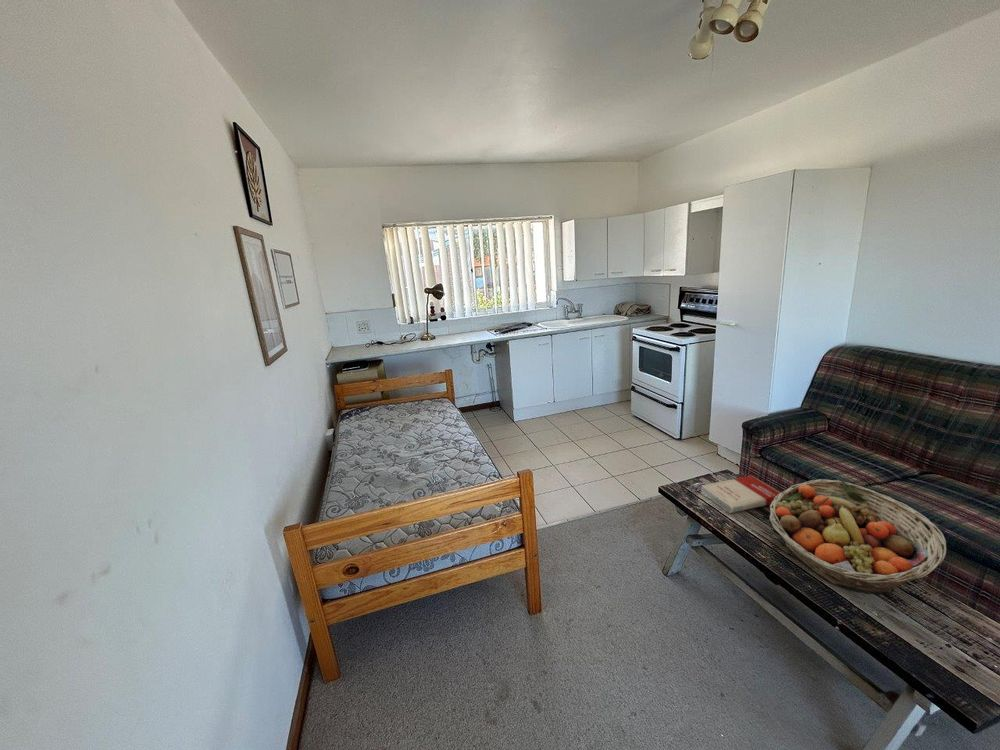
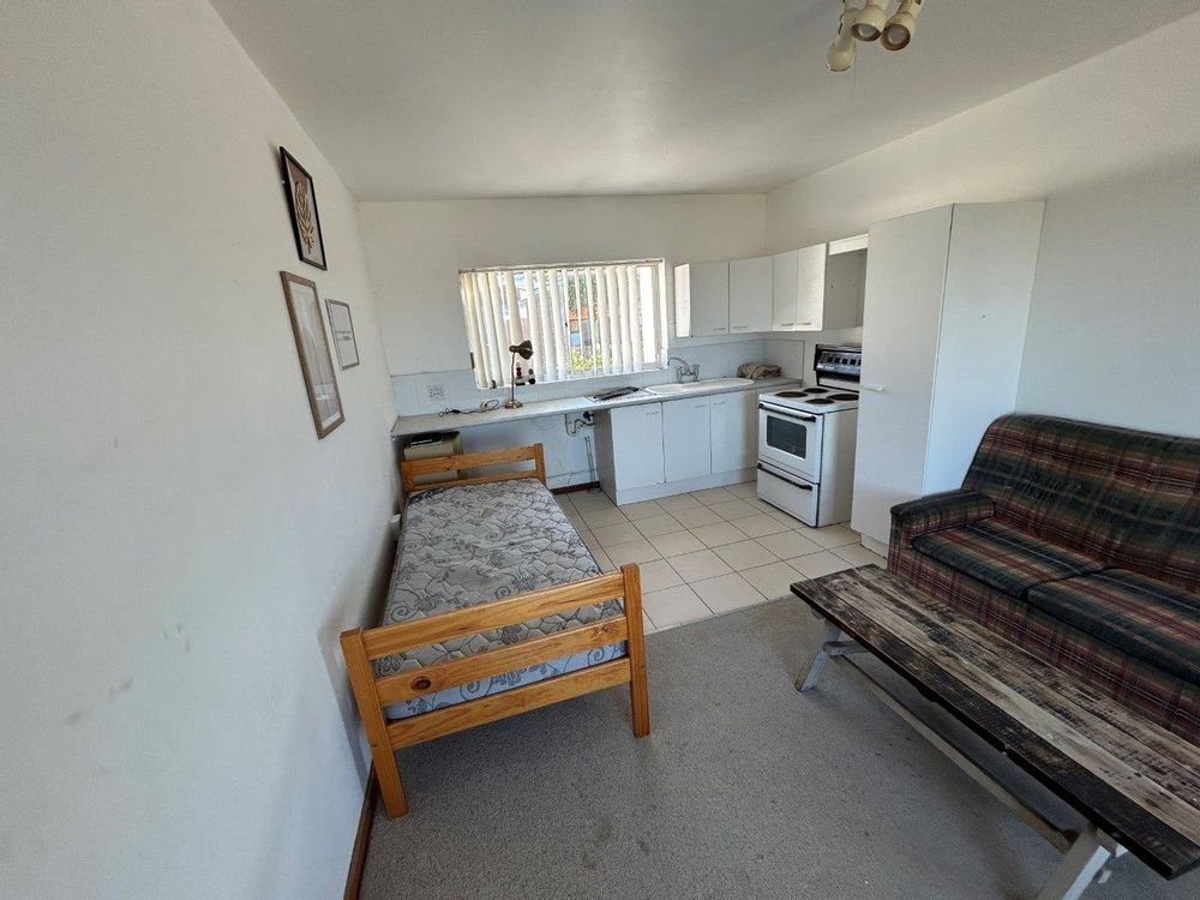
- book (741, 493)
- fruit basket (844, 532)
